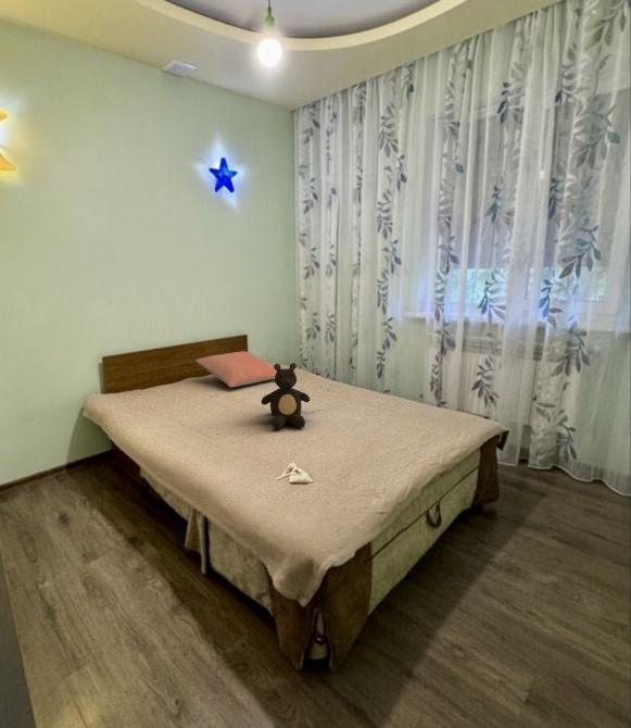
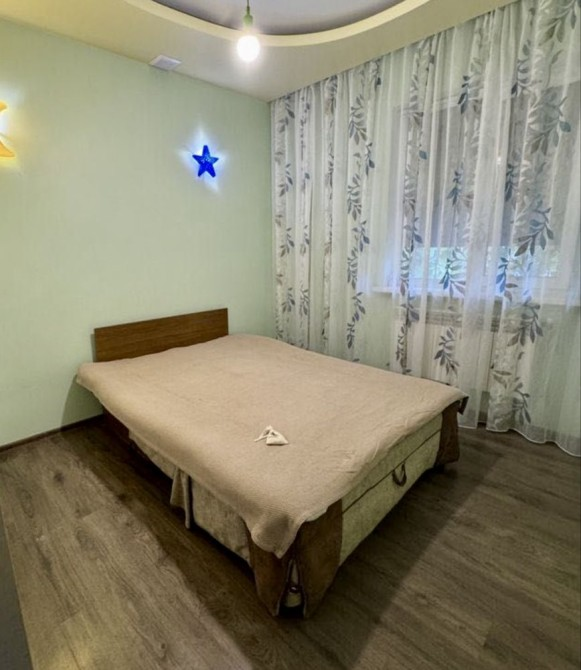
- pillow (239, 367)
- teddy bear (287, 394)
